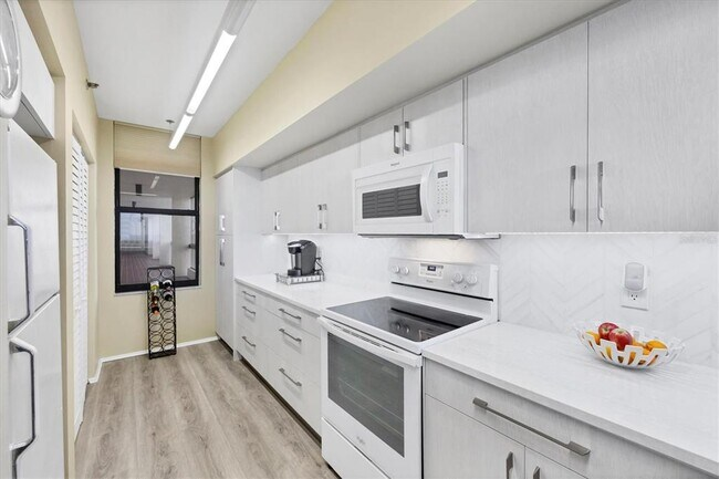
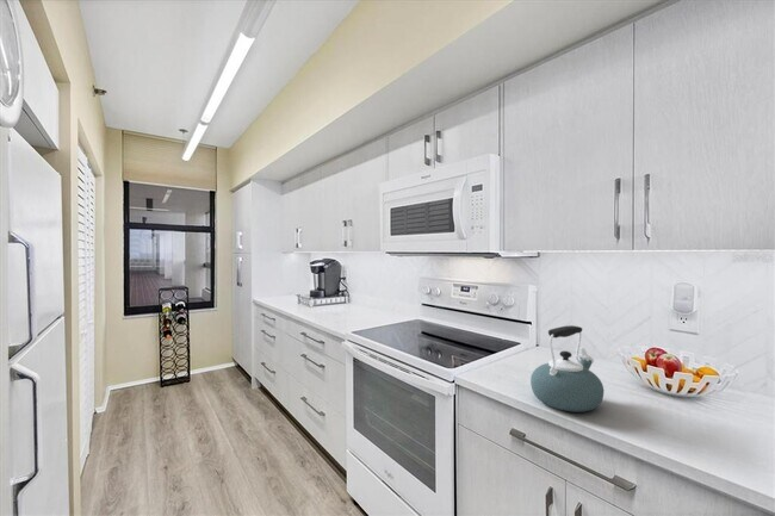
+ kettle (569, 362)
